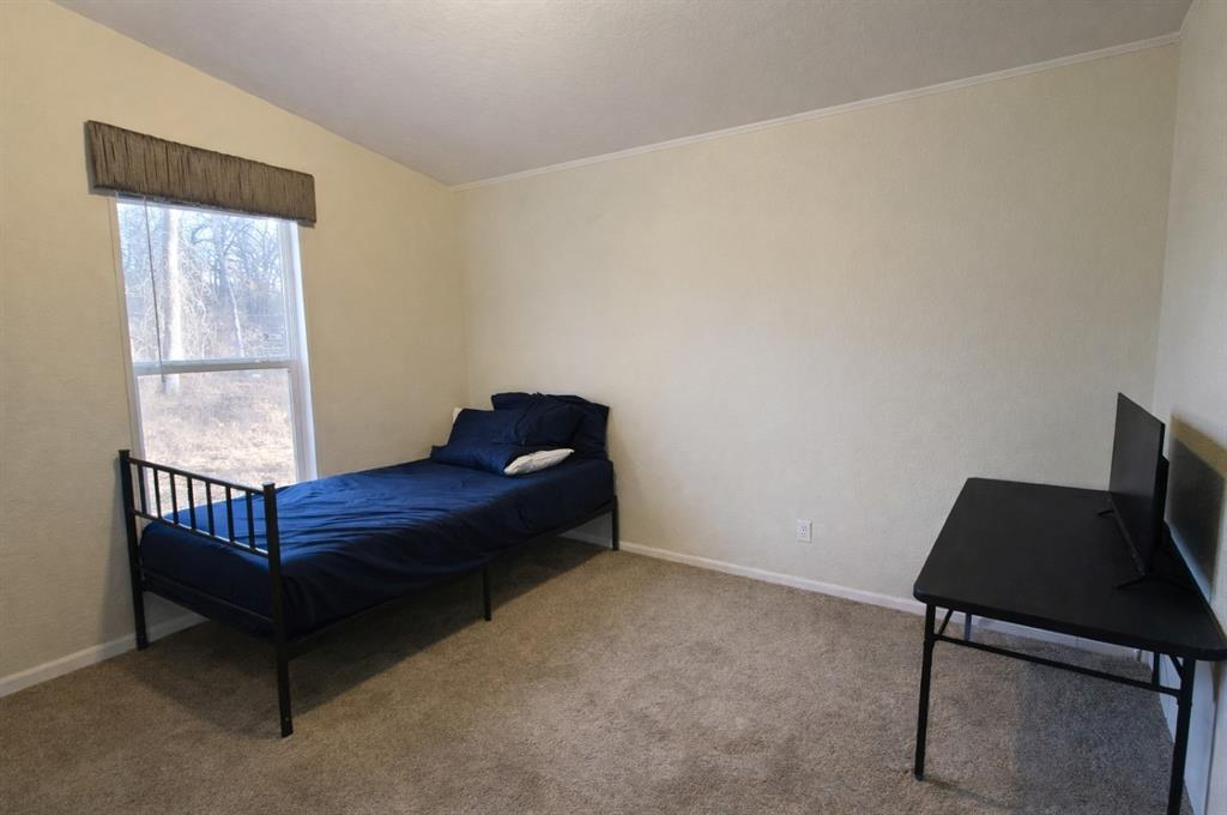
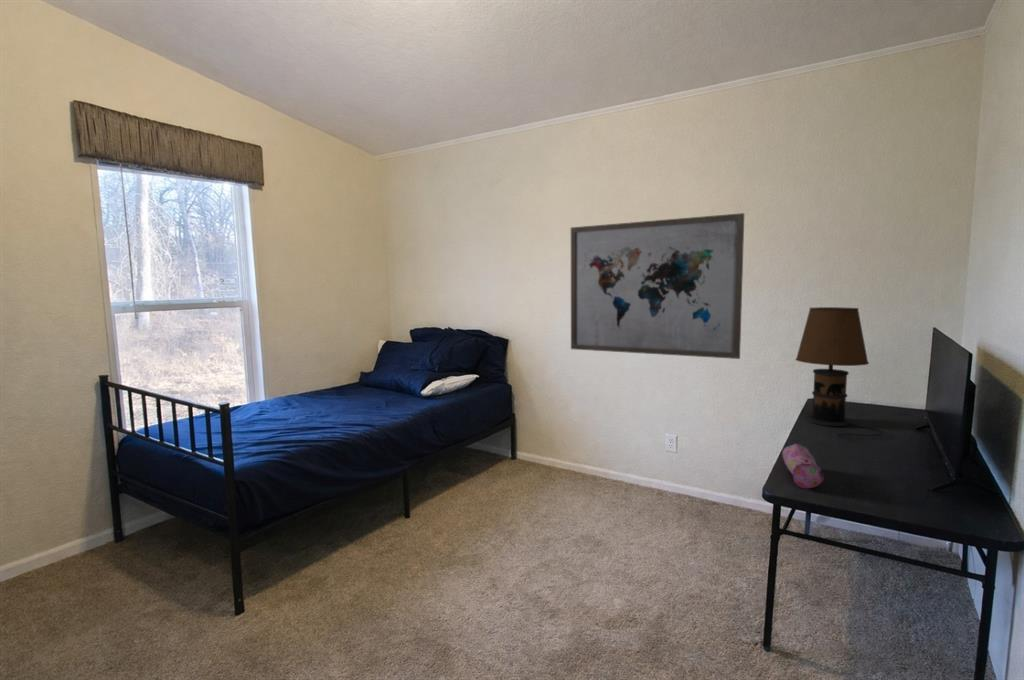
+ wall art (648, 288)
+ pencil case (802, 464)
+ table lamp (836, 369)
